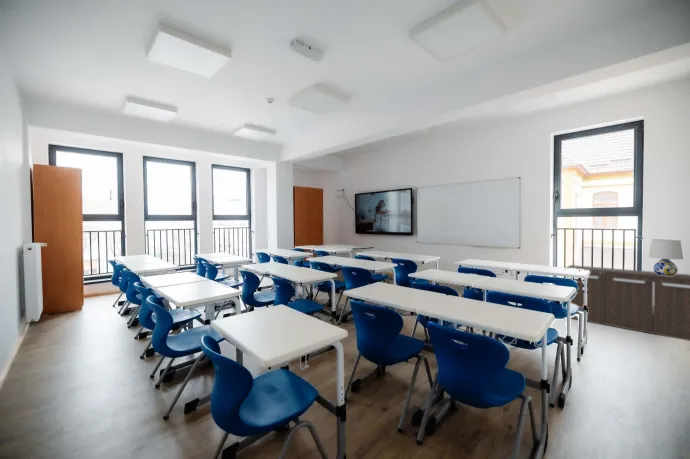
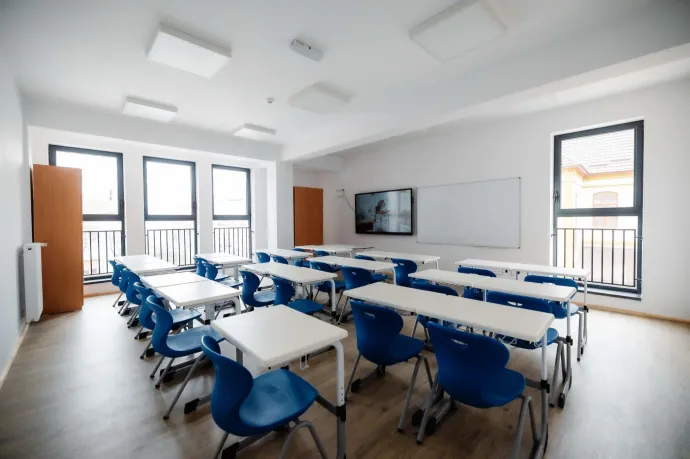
- storage cabinet (633, 299)
- table lamp (665, 257)
